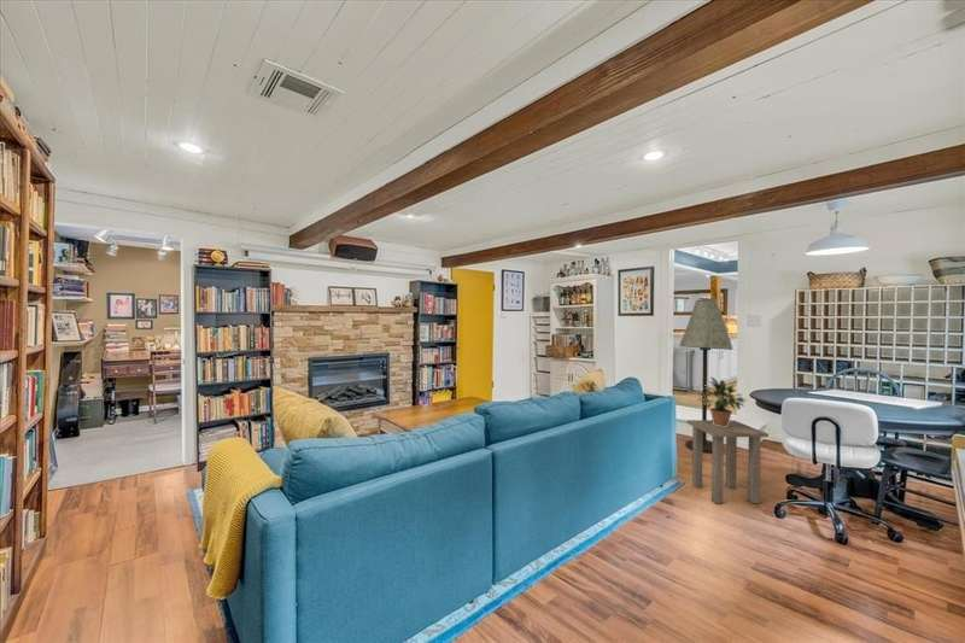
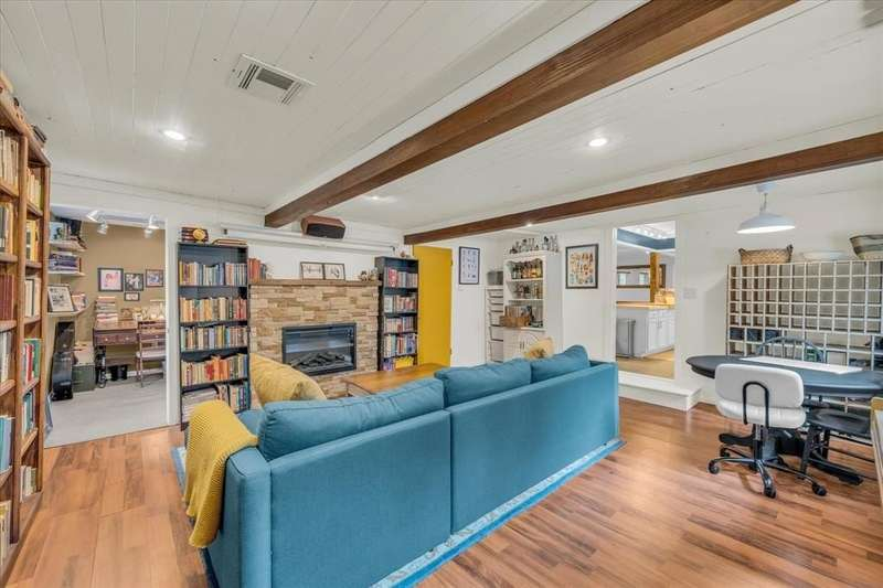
- floor lamp (704, 373)
- potted plant (723, 402)
- side table (723, 460)
